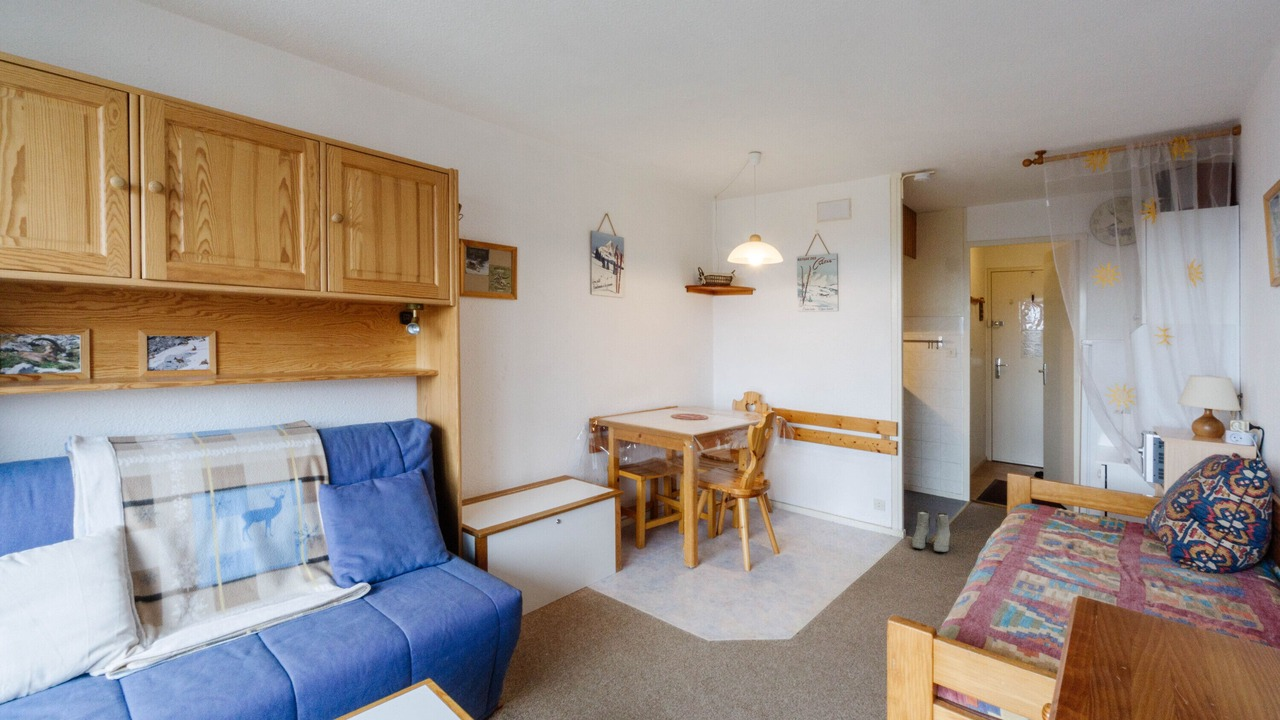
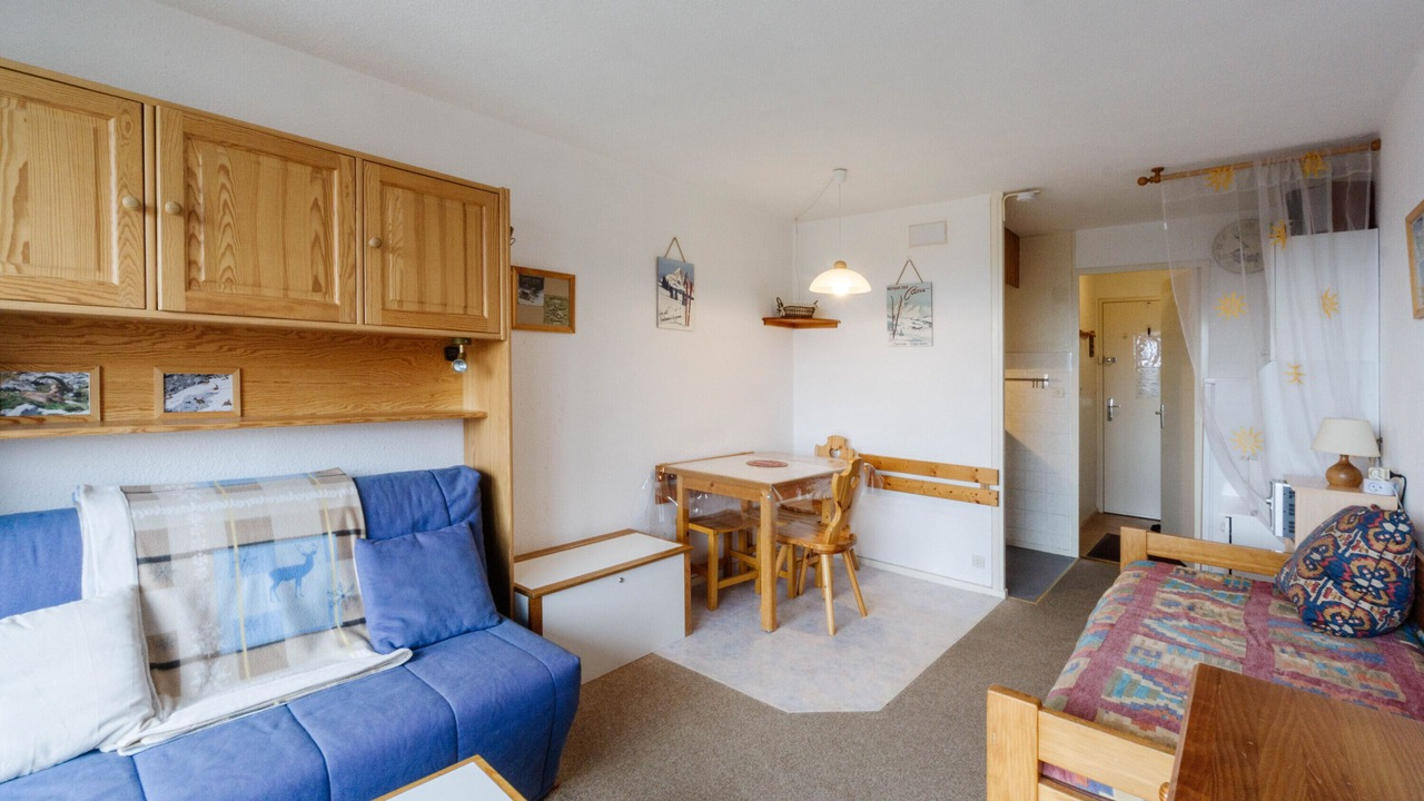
- boots (930, 527)
